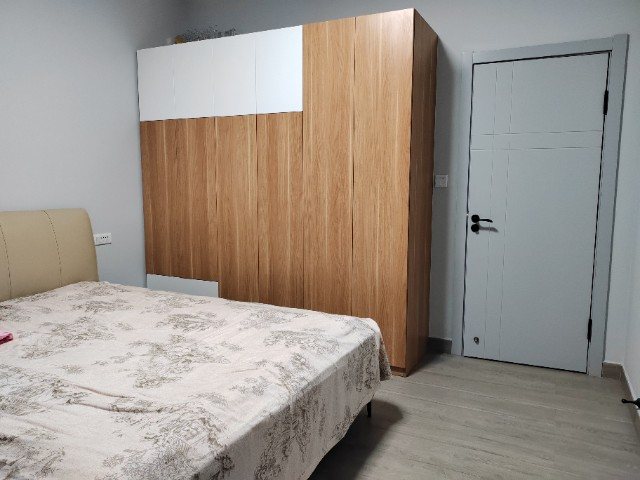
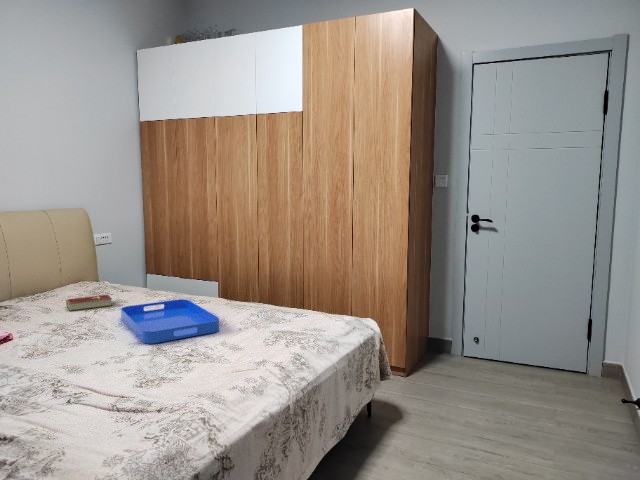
+ serving tray (168, 318)
+ hardcover book (89, 302)
